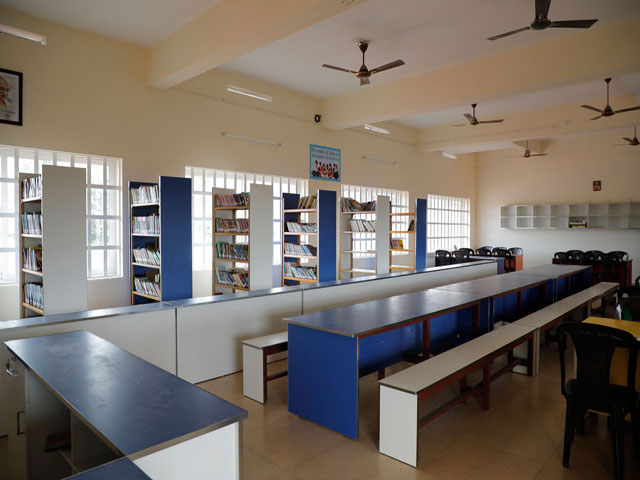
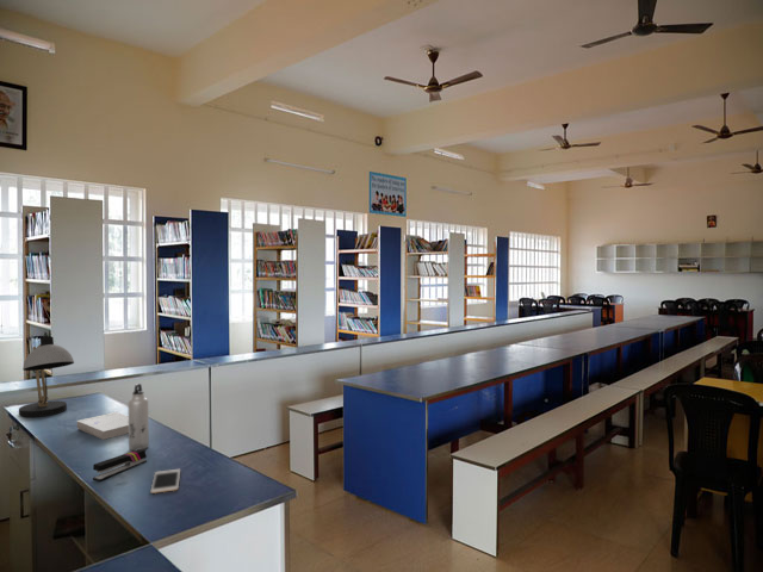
+ cell phone (166, 480)
+ book (110, 424)
+ water bottle (138, 416)
+ desk lamp (43, 372)
+ stapler (120, 462)
